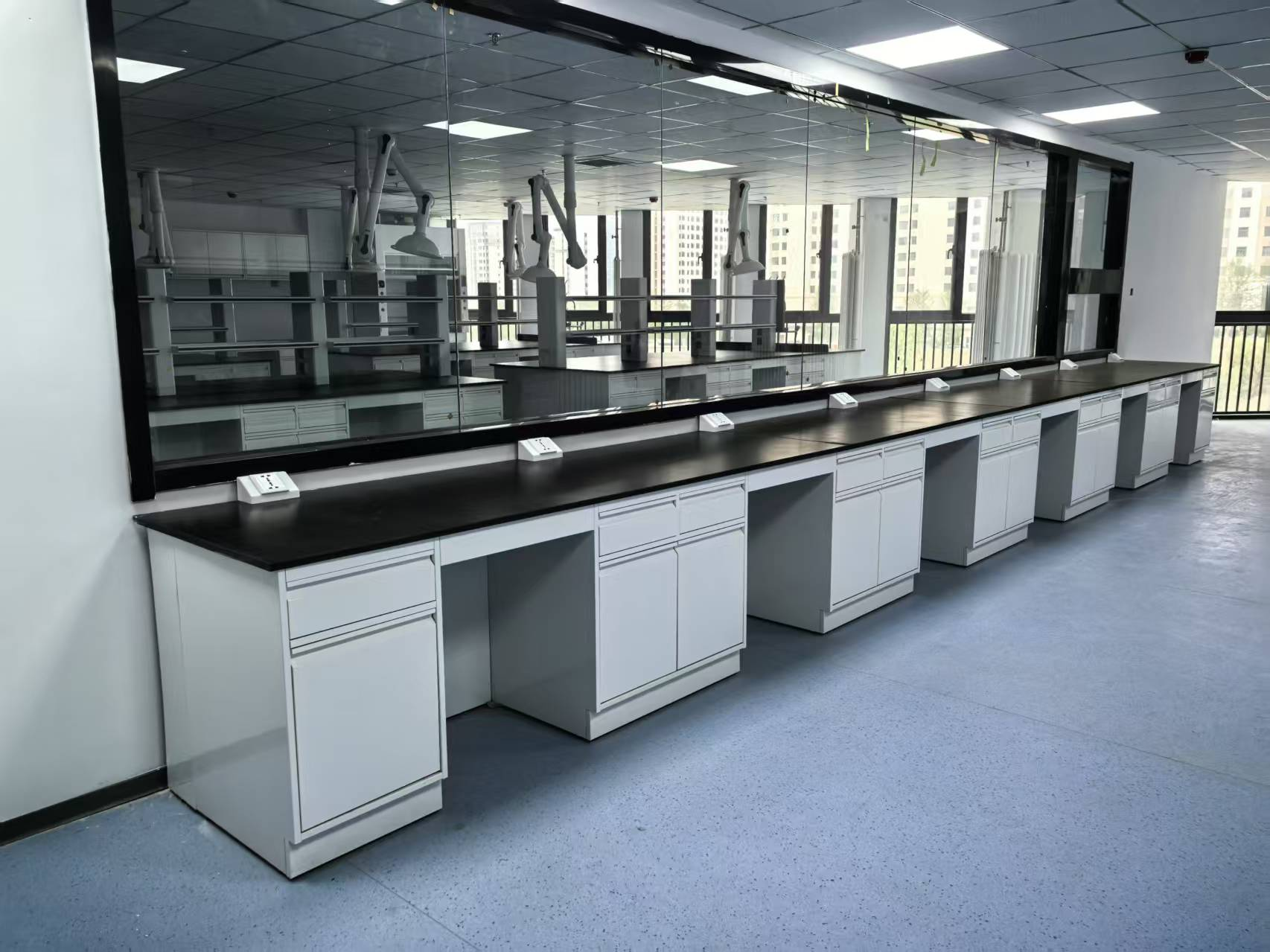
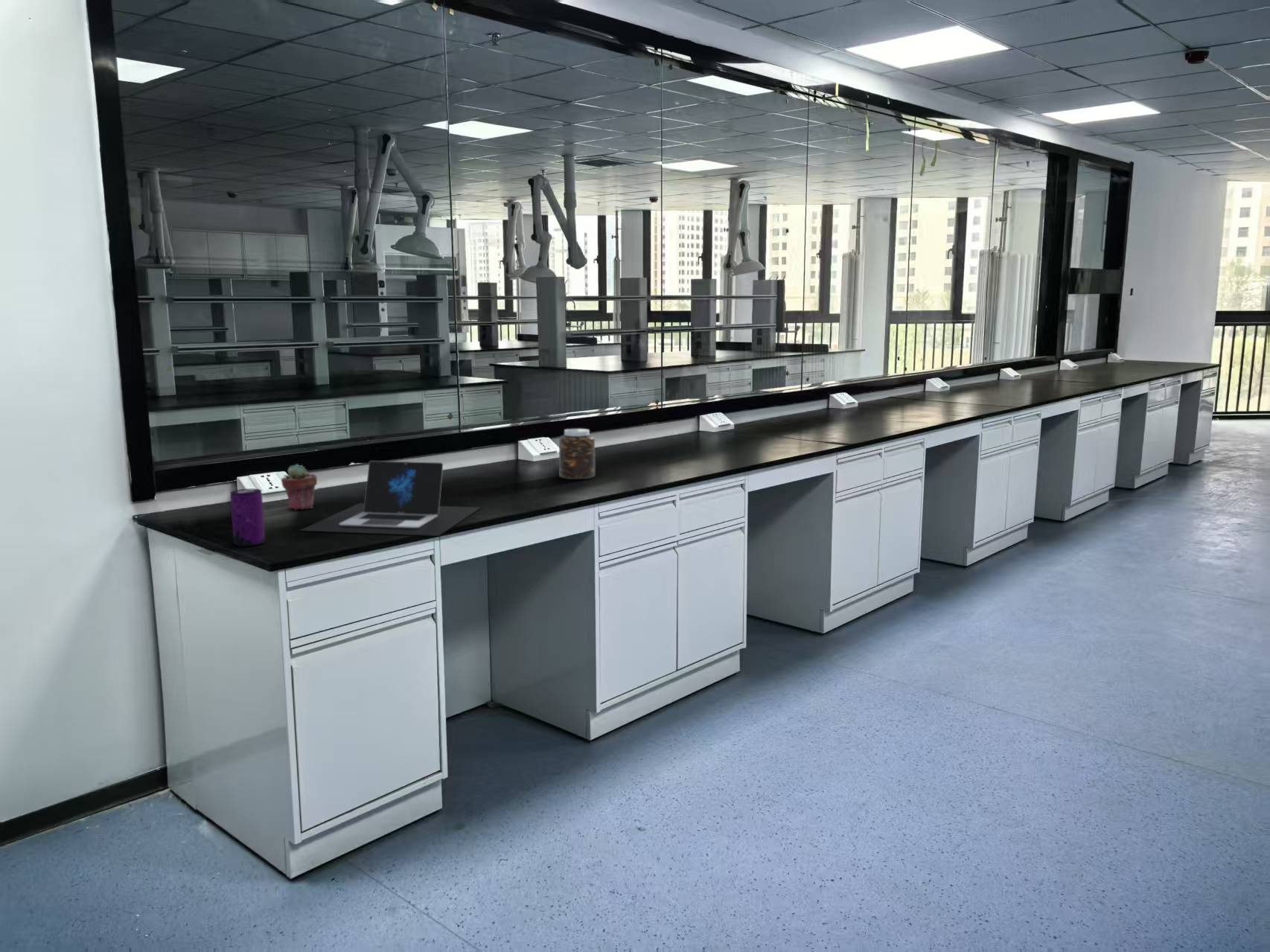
+ jar (577, 453)
+ laptop (394, 492)
+ potted succulent (299, 485)
+ beverage can (247, 517)
